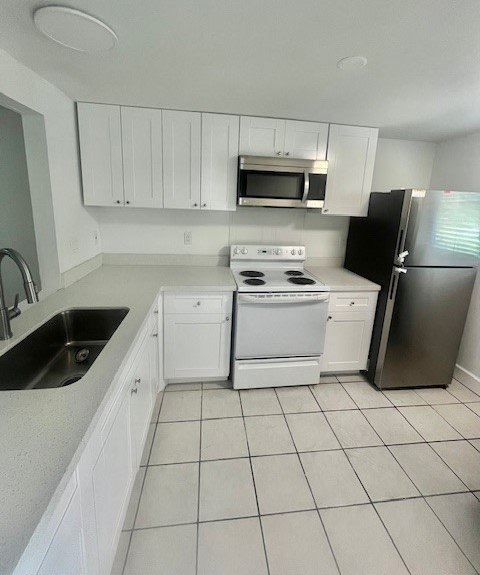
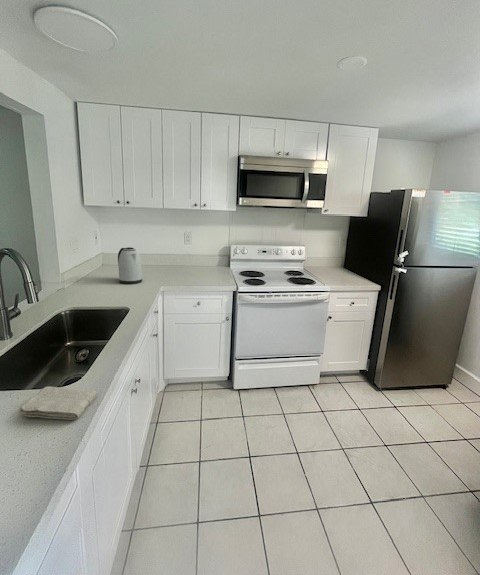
+ kettle (127, 264)
+ washcloth (59, 401)
